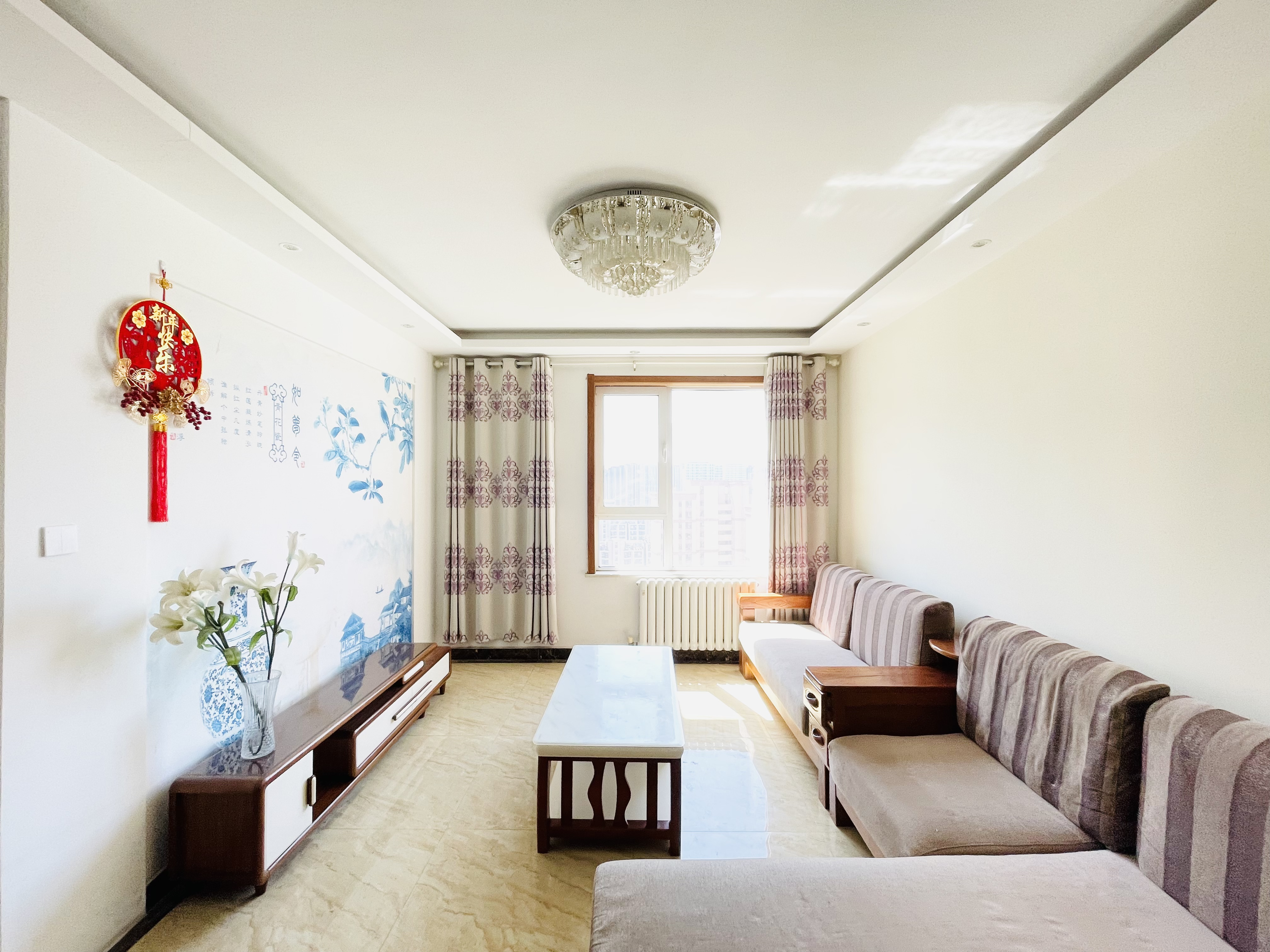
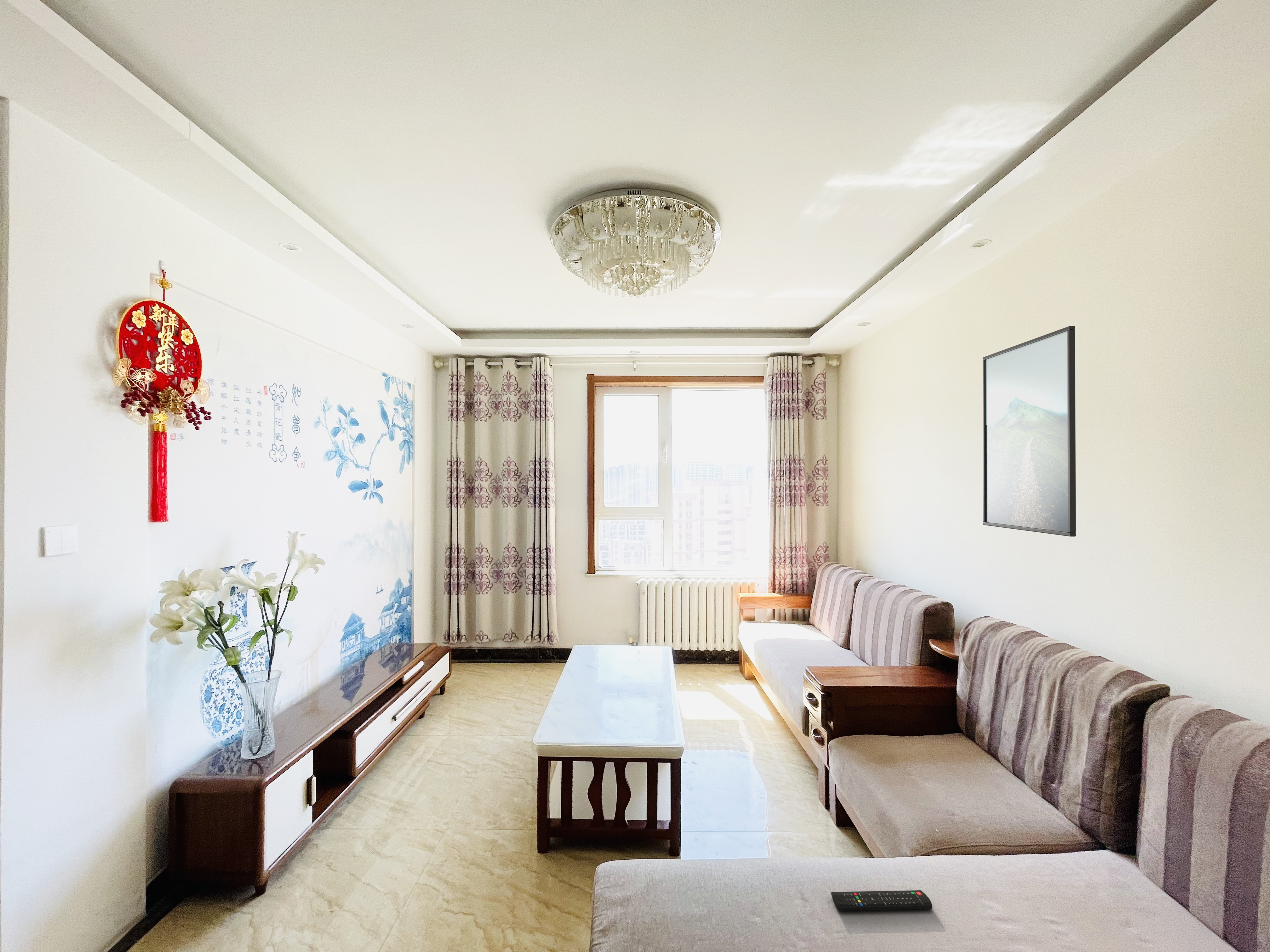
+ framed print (1024, 436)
+ remote control (882, 901)
